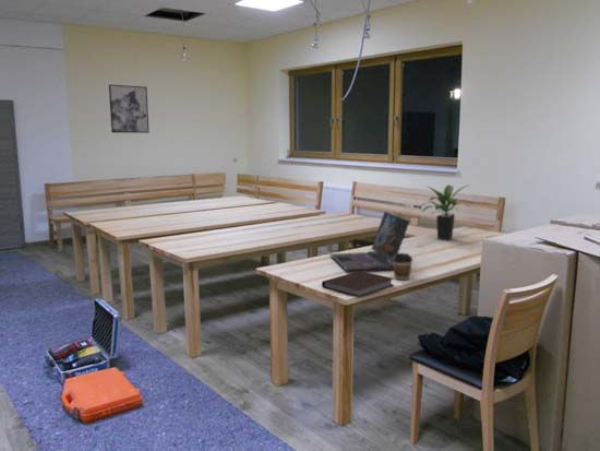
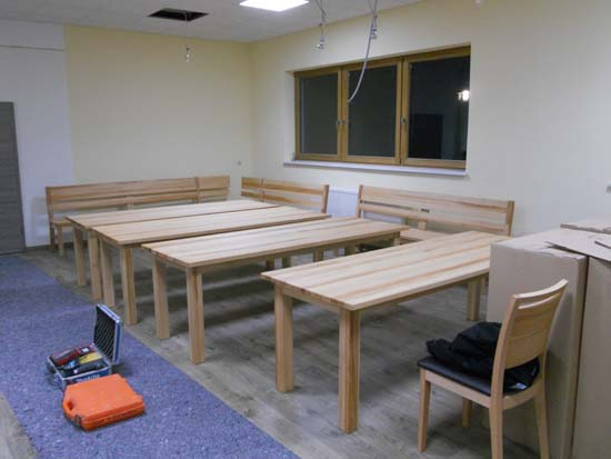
- potted plant (445, 212)
- laptop (373, 242)
- coffee cup (401, 265)
- notebook (358, 283)
- wall art (129, 109)
